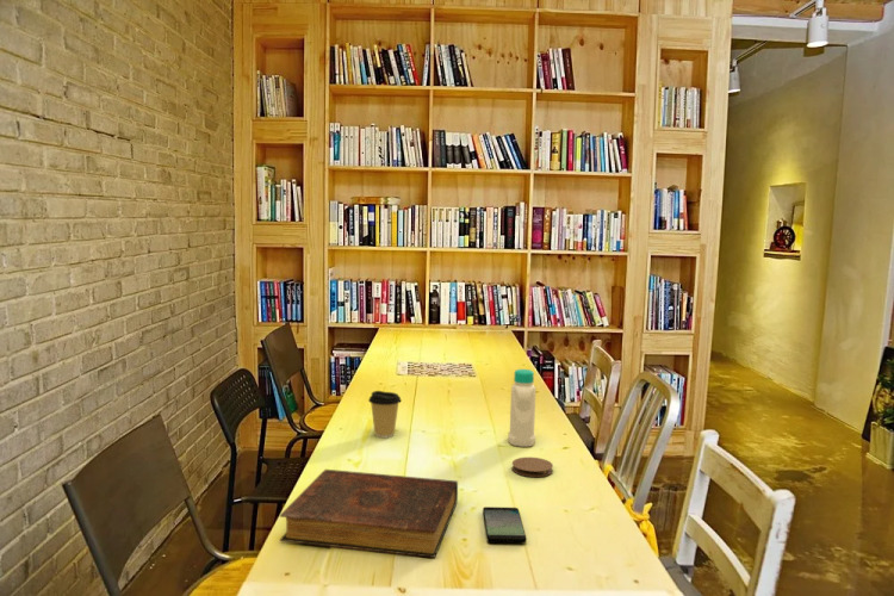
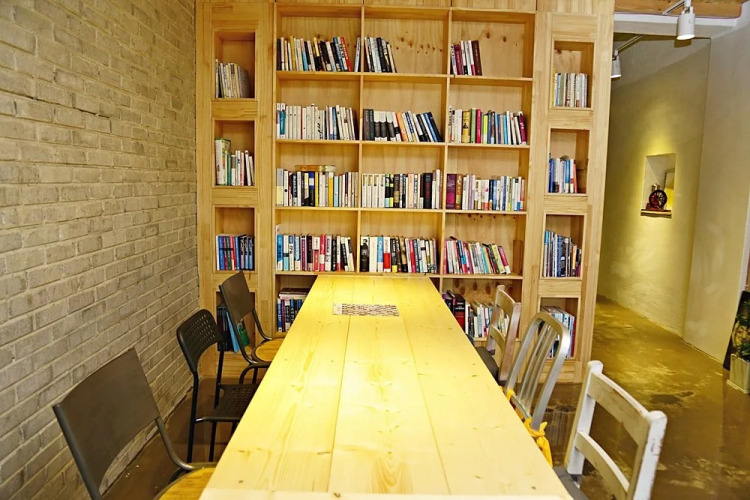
- bottle (522, 406)
- coaster (532, 466)
- coffee cup (384, 414)
- book (374, 508)
- smartphone (503, 523)
